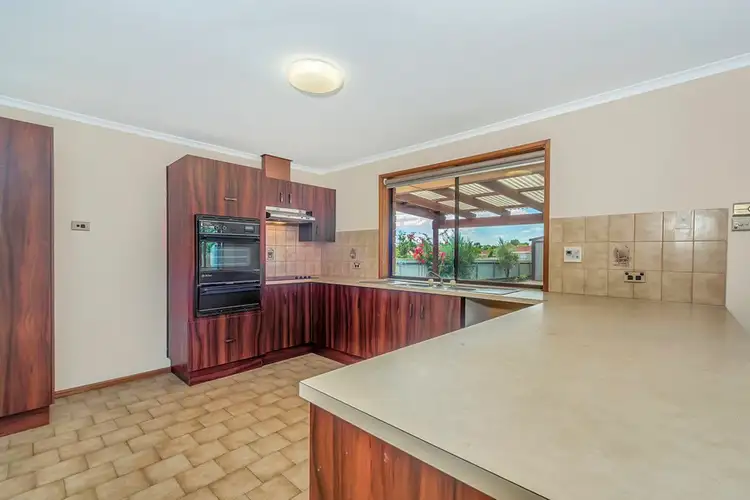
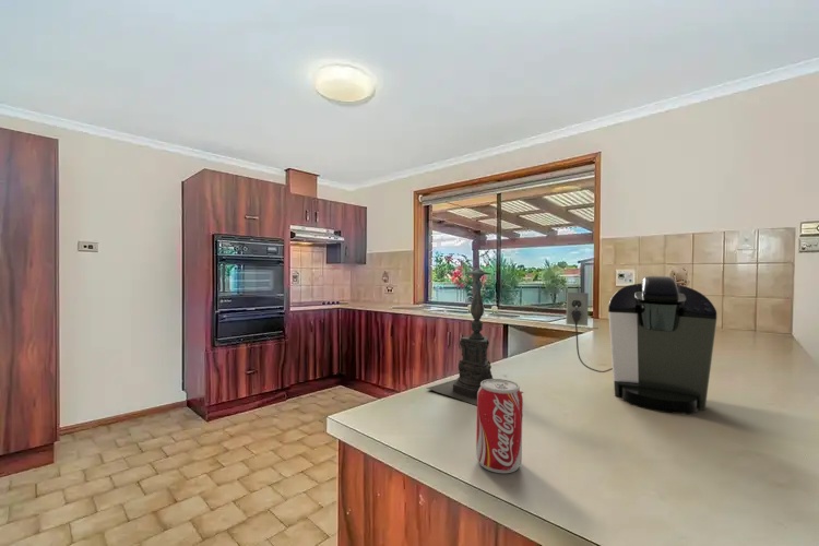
+ coffee maker (629, 334)
+ candle holder (475, 321)
+ beverage can (499, 423)
